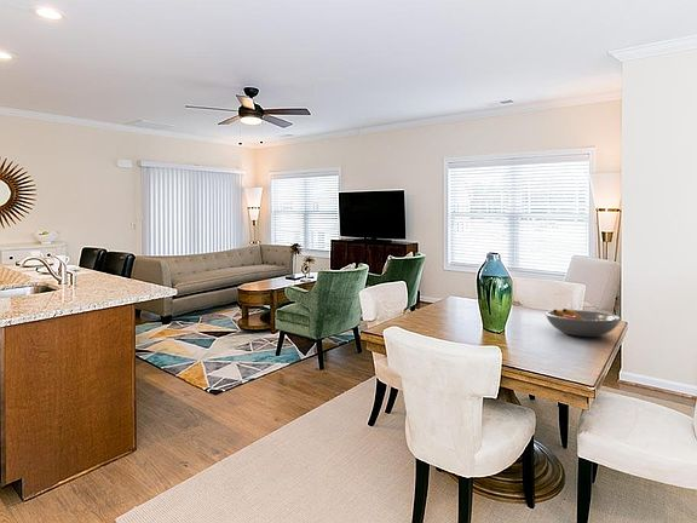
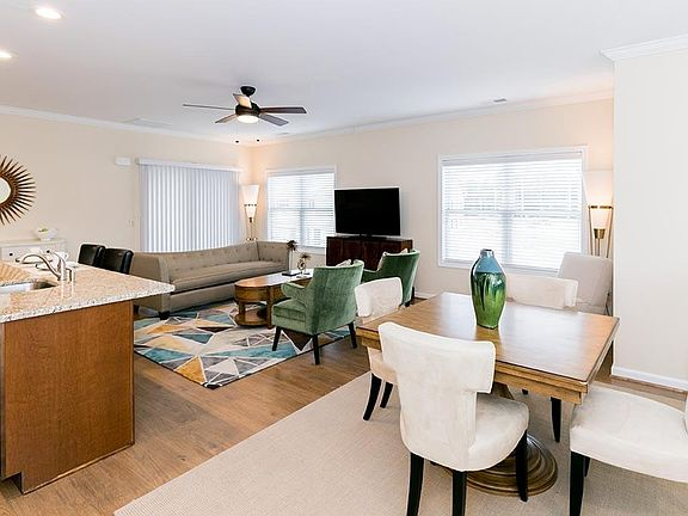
- fruit bowl (581, 322)
